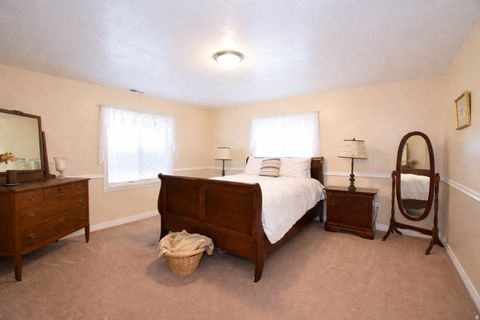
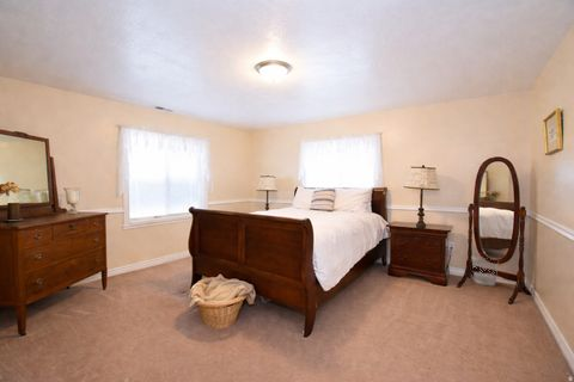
+ wastebasket (483, 267)
